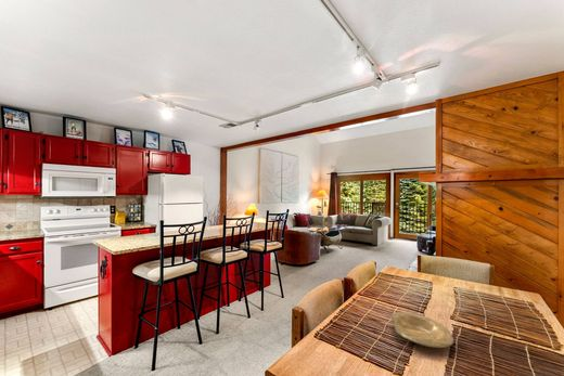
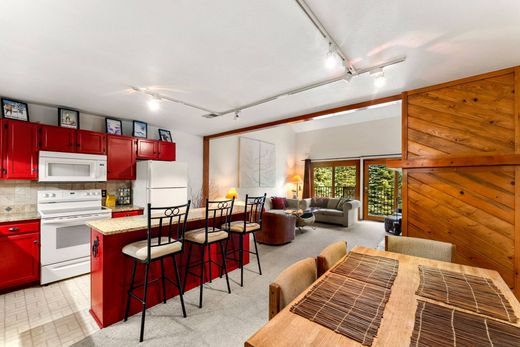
- plate (420, 330)
